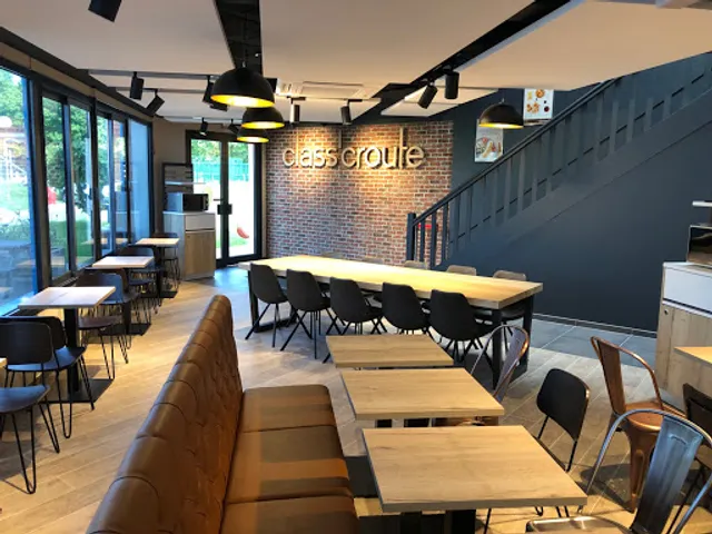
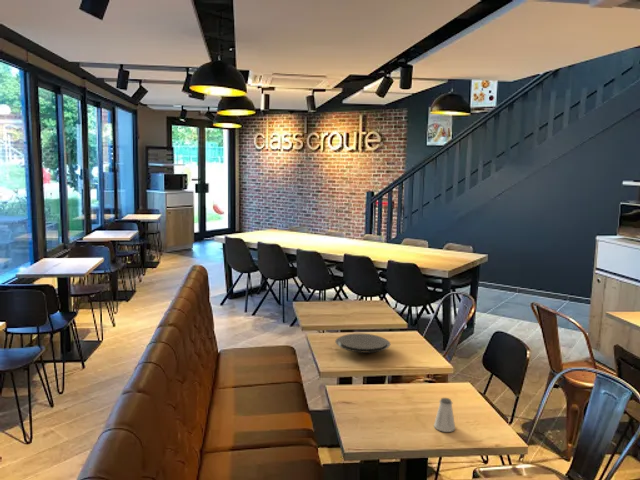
+ plate (362, 345)
+ saltshaker (445, 413)
